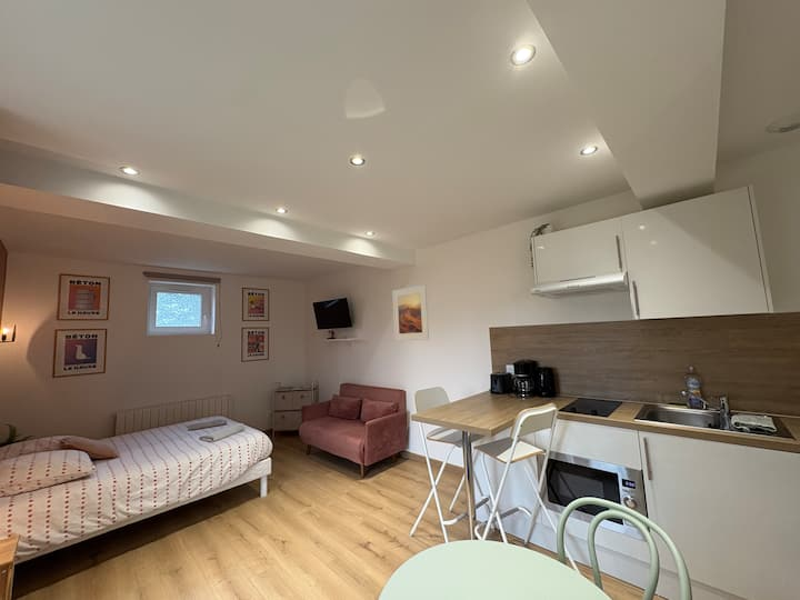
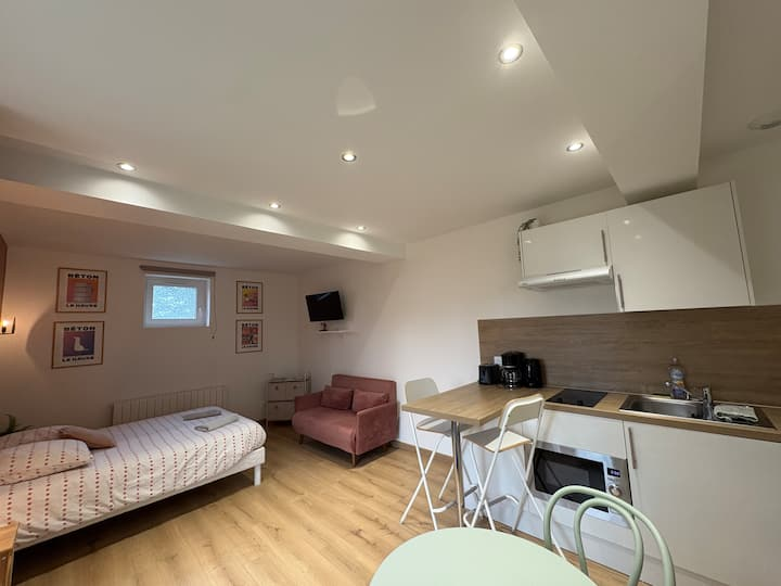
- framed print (409, 313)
